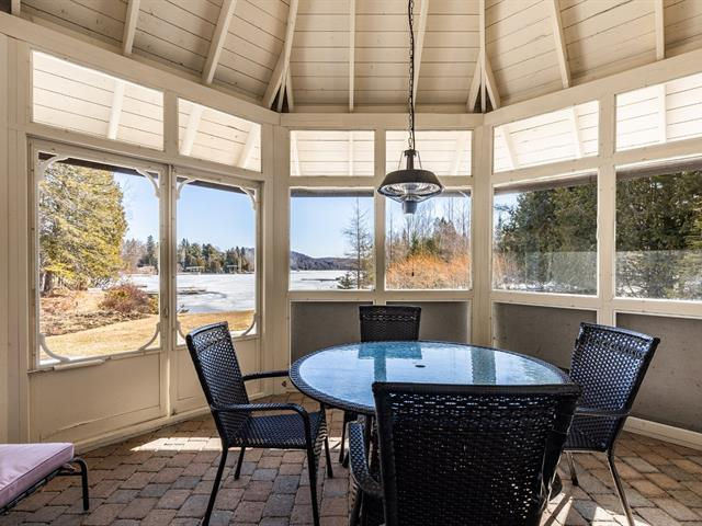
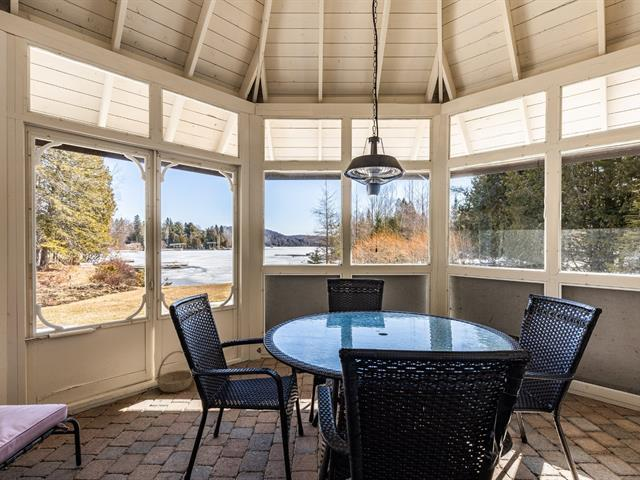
+ basket (175, 371)
